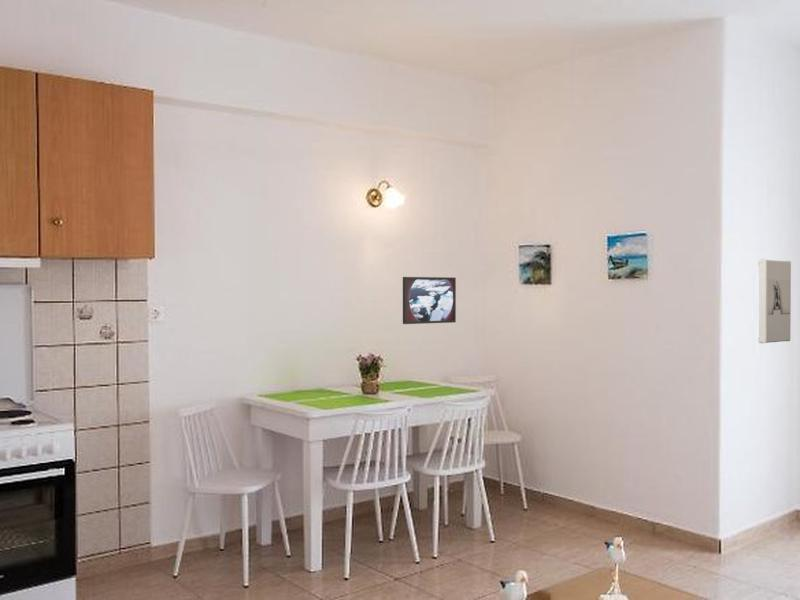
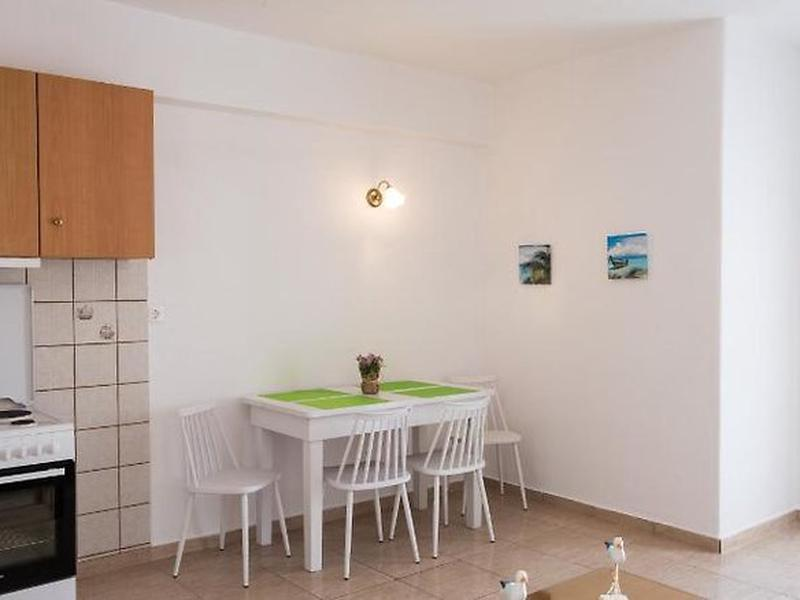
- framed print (429, 300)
- wall sculpture (775, 301)
